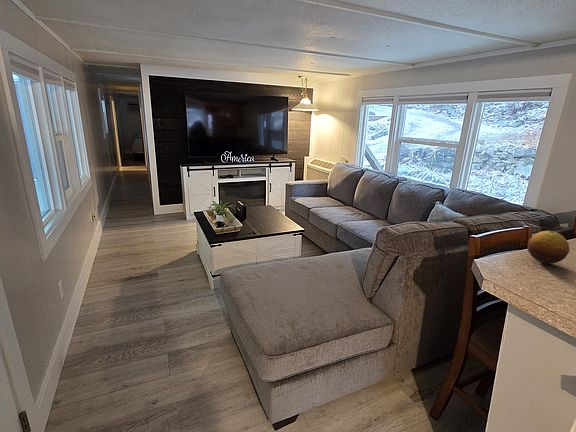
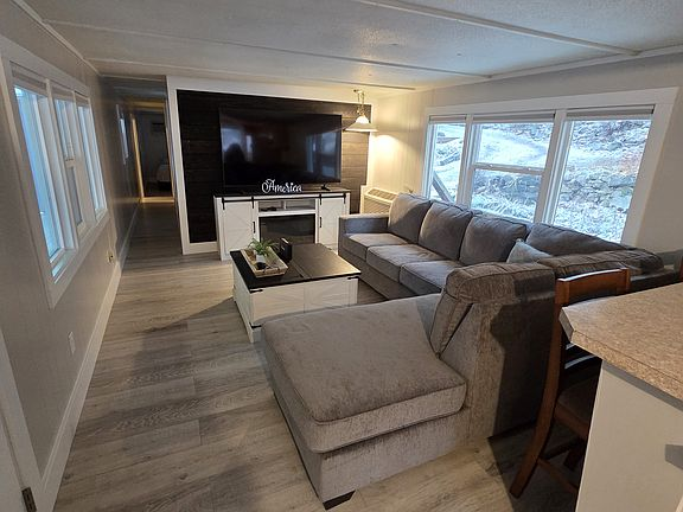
- fruit (547, 246)
